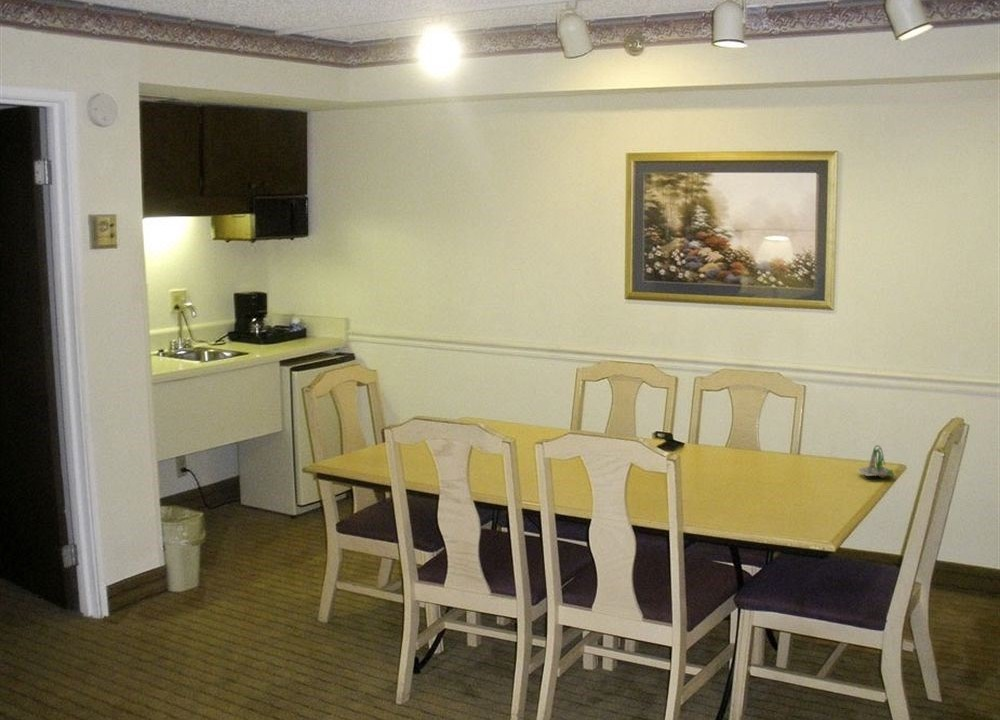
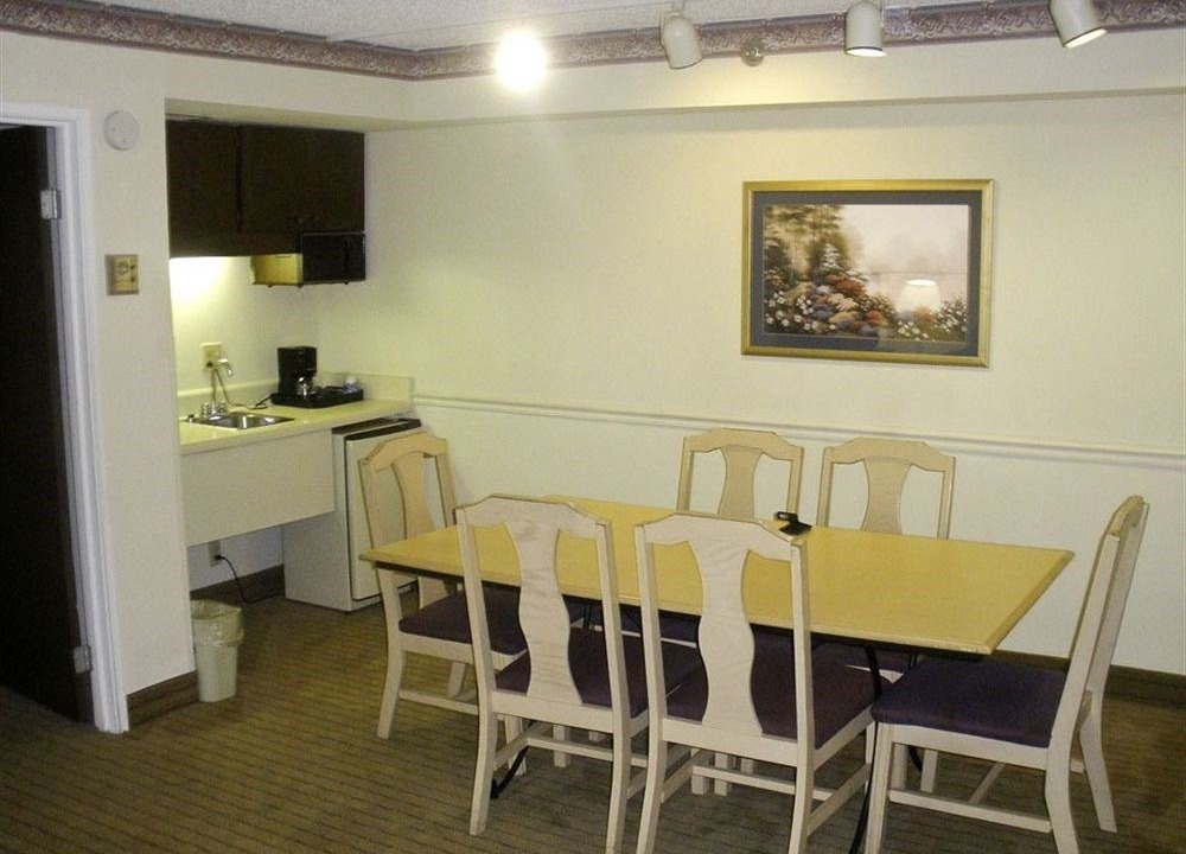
- flower (876, 460)
